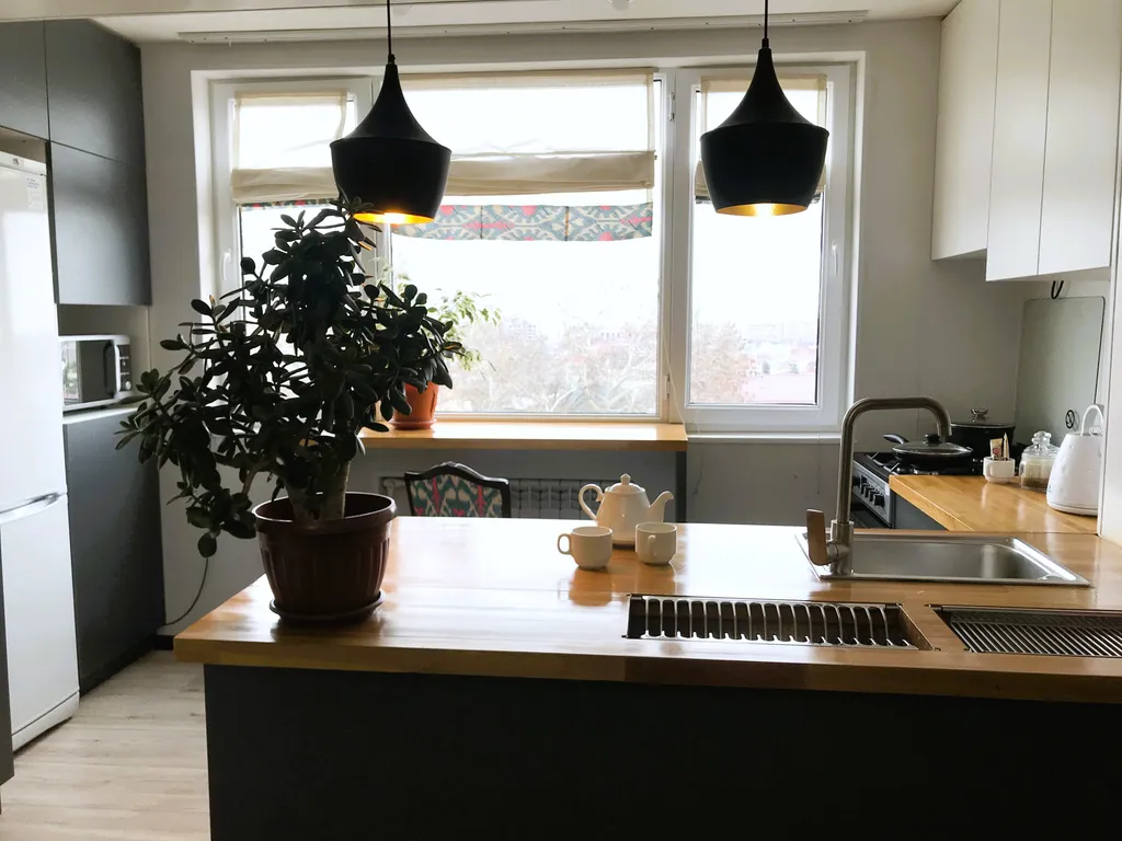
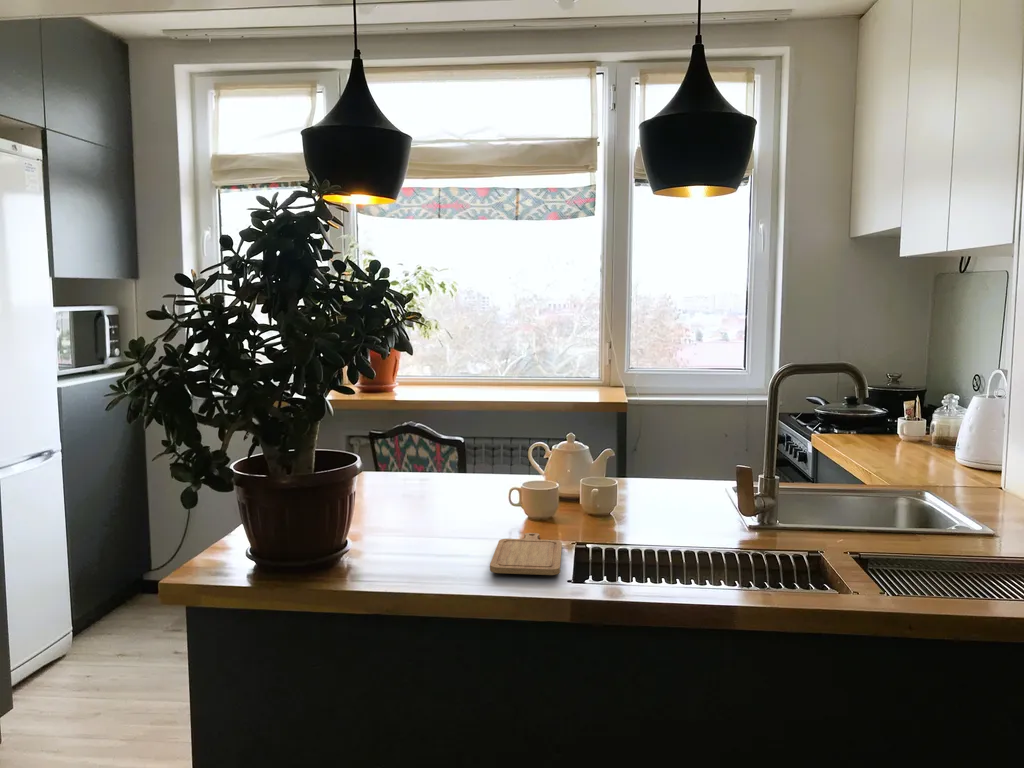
+ chopping board (528, 551)
